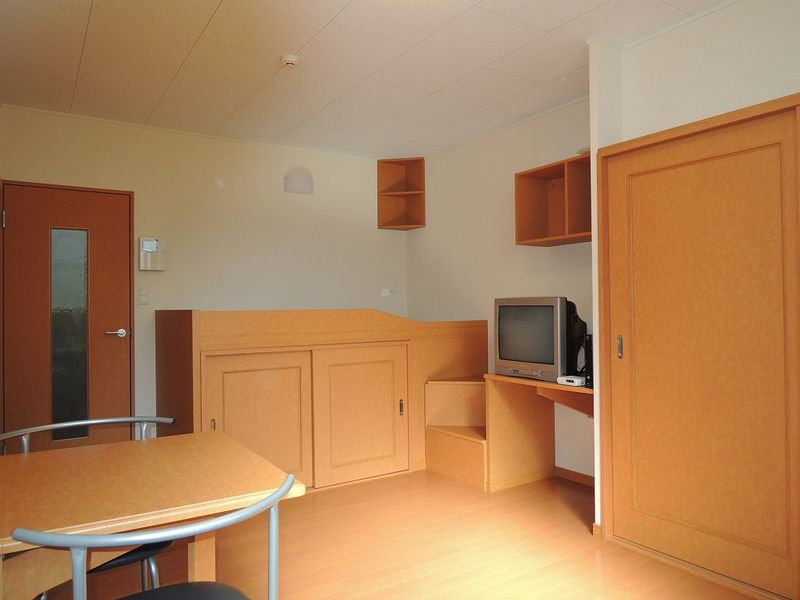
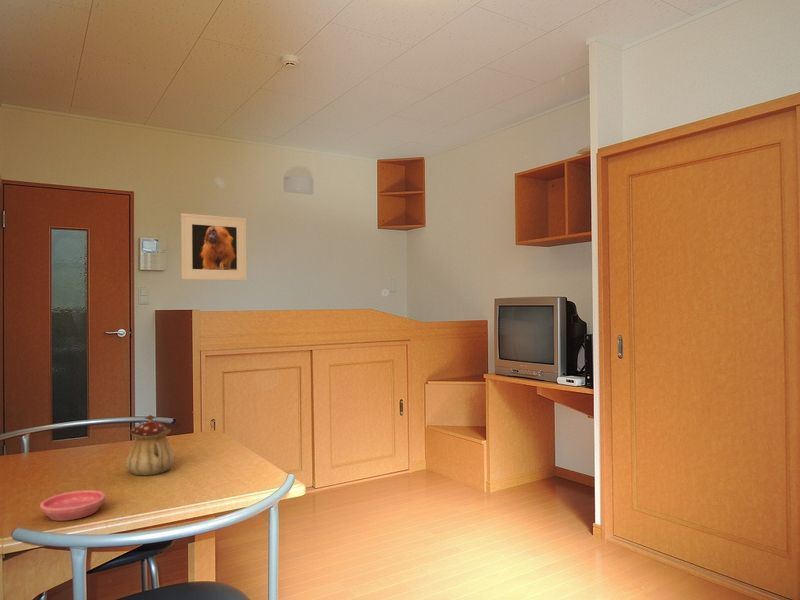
+ saucer (73, 505)
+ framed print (214, 247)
+ teapot (151, 443)
